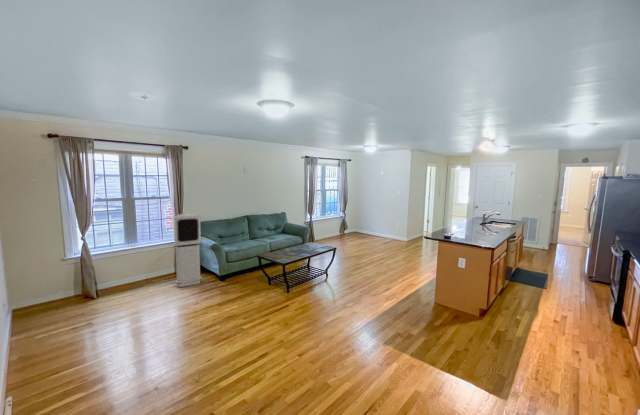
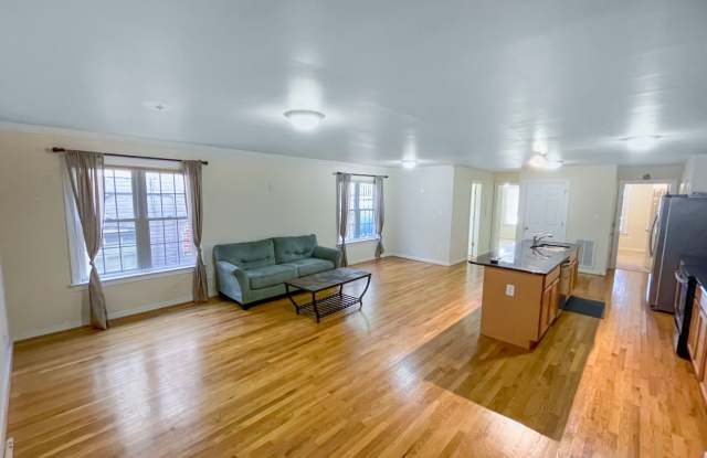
- air purifier (186, 248)
